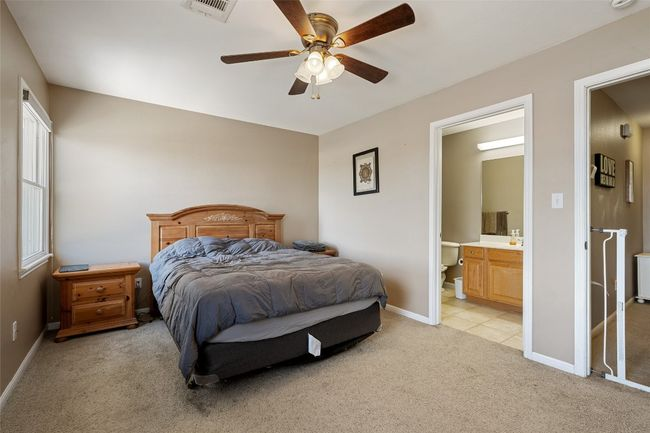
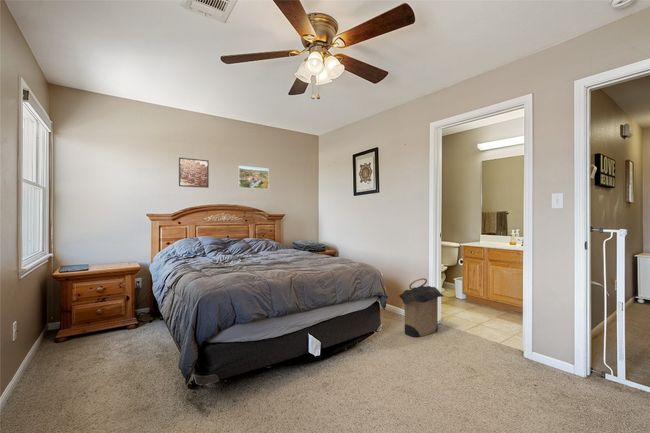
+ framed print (194, 173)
+ laundry hamper (421, 303)
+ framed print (253, 177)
